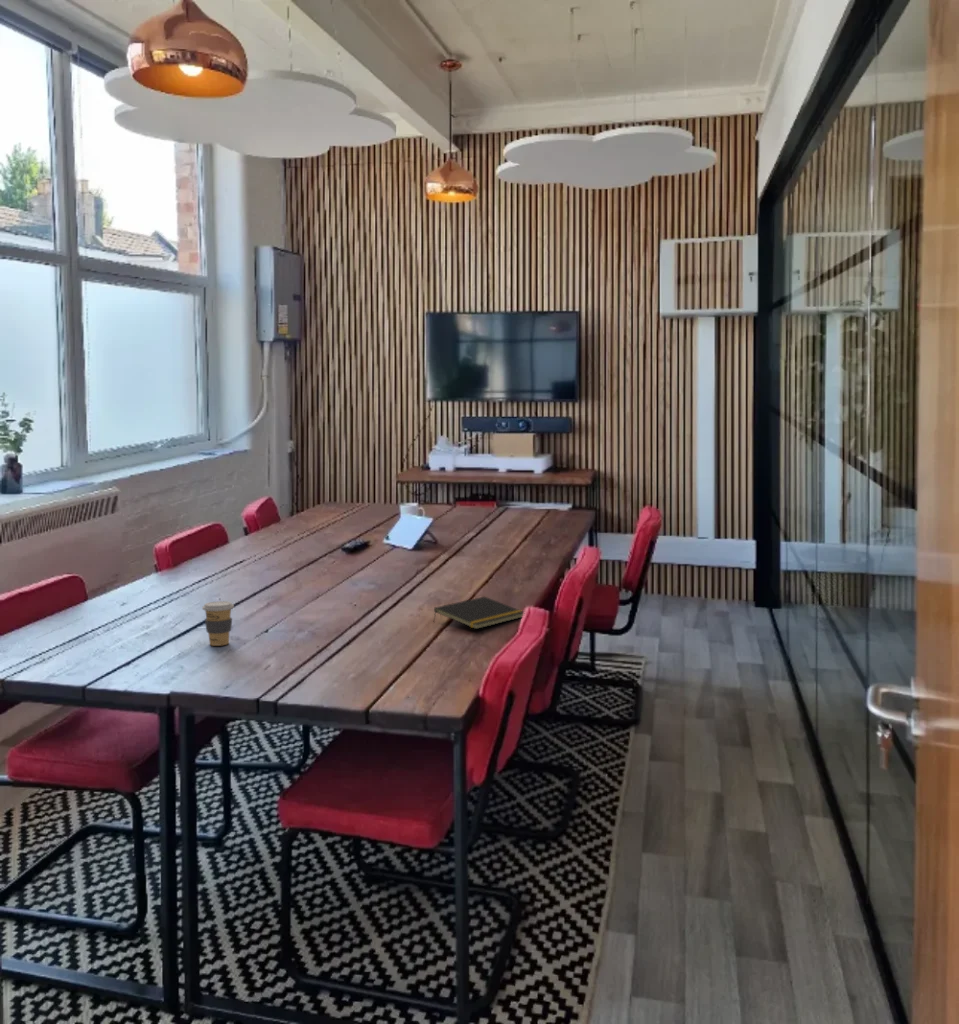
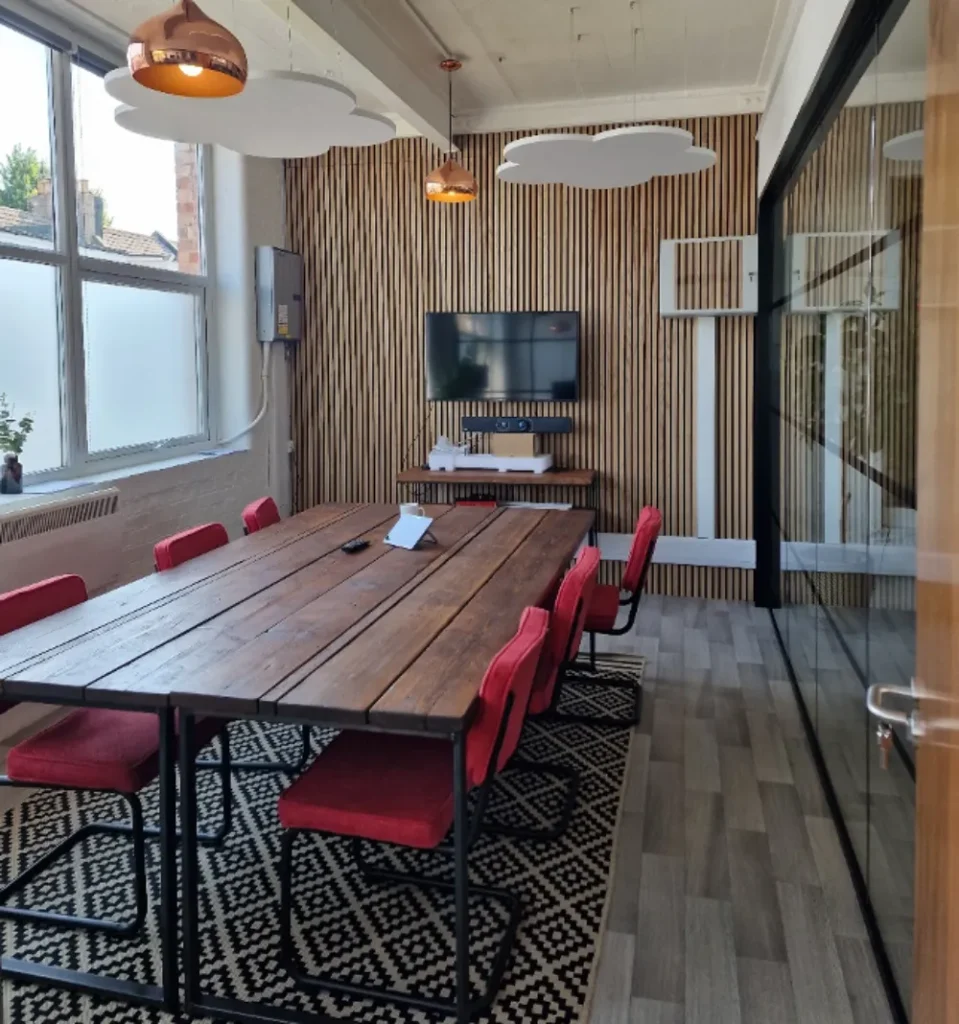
- notepad (480, 612)
- coffee cup (218, 623)
